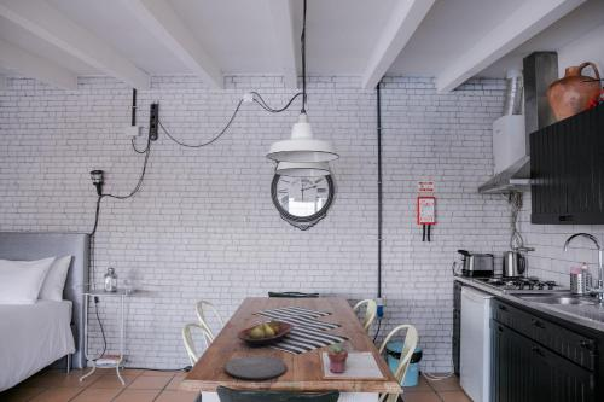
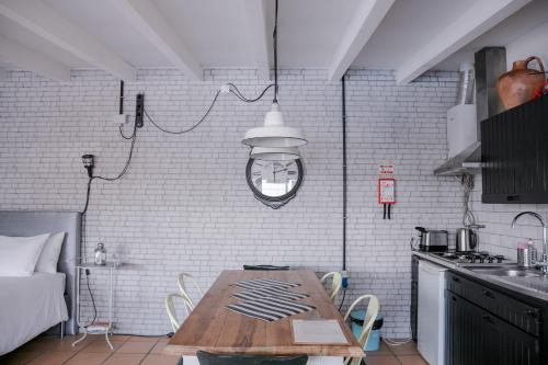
- plate (255, 367)
- potted succulent (337, 356)
- fruit bowl (266, 331)
